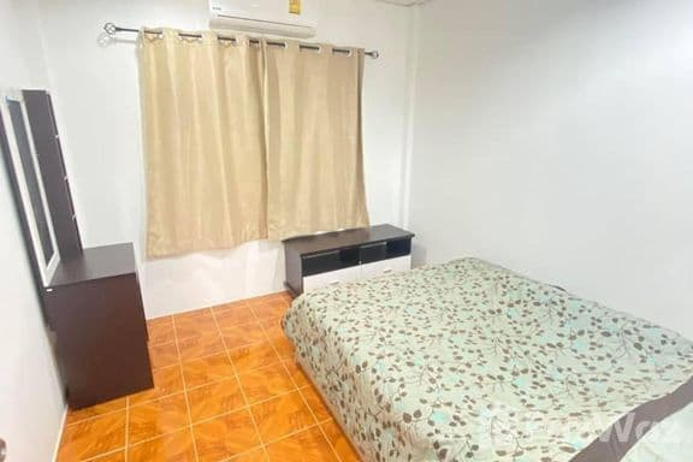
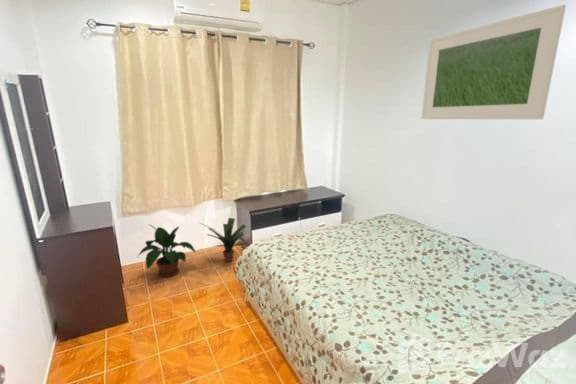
+ potted plant (165, 246)
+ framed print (478, 73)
+ potted plant (224, 239)
